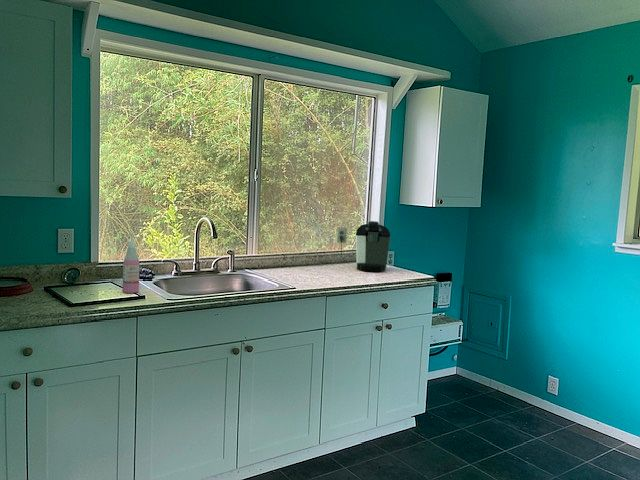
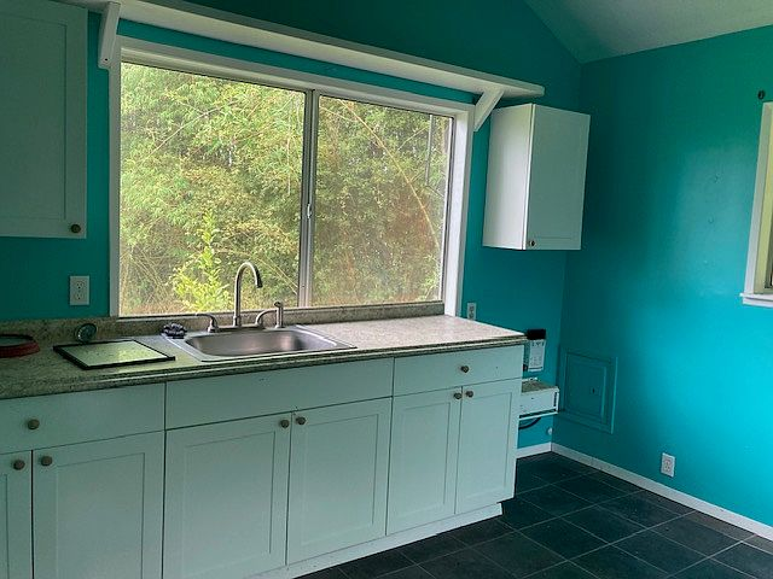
- coffee maker (362, 244)
- soap dispenser (131, 262)
